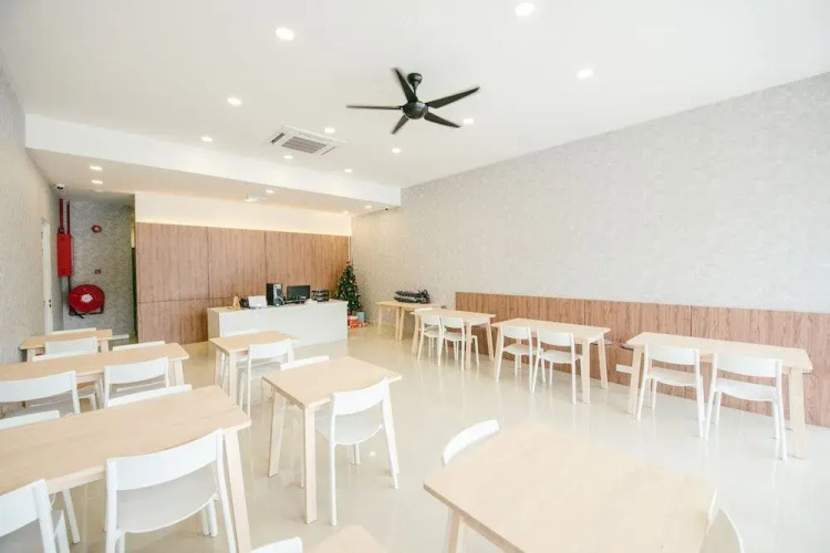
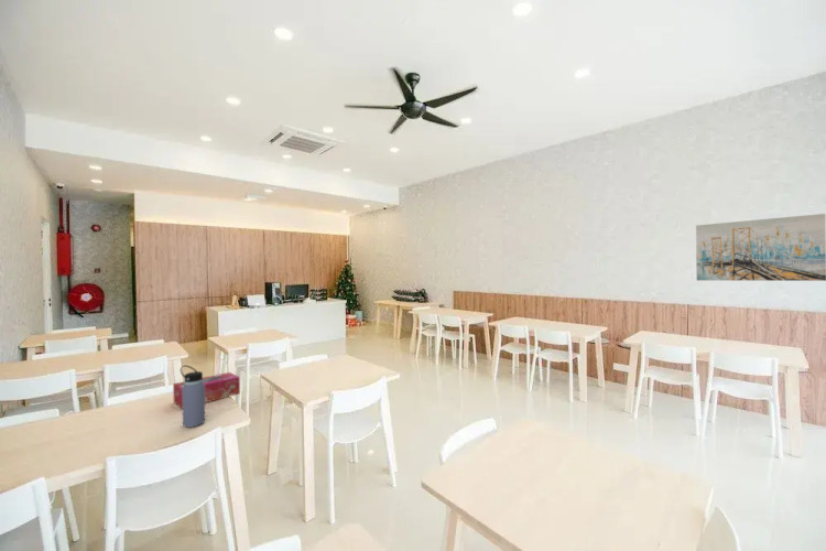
+ tissue box (207, 388)
+ water bottle (193, 395)
+ wall art (754, 250)
